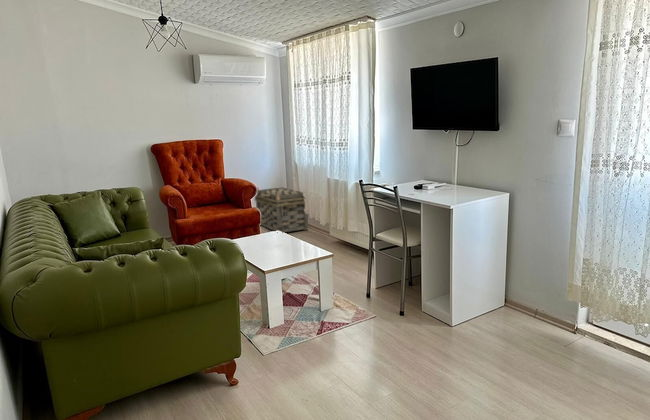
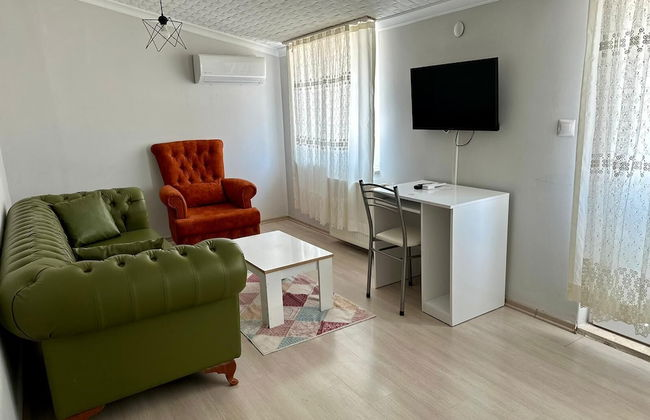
- basket (280, 207)
